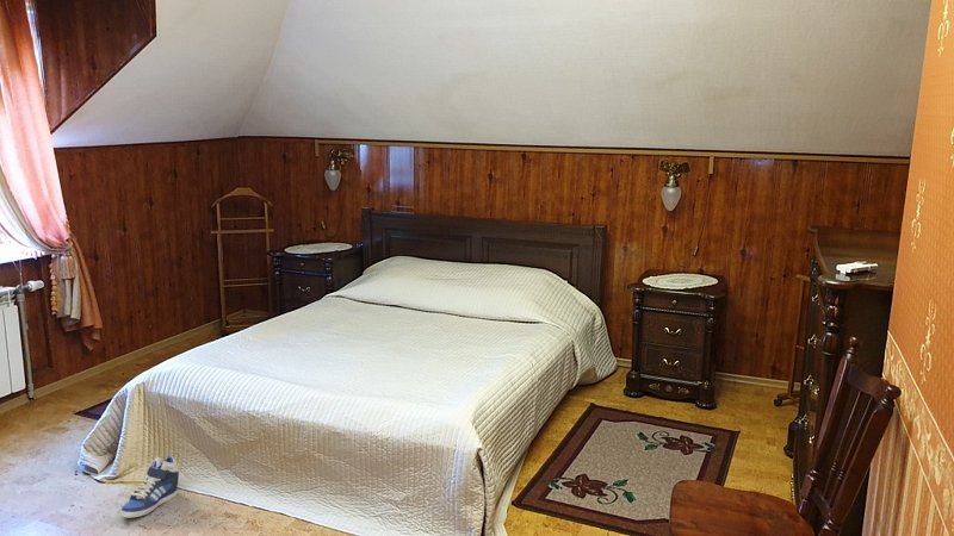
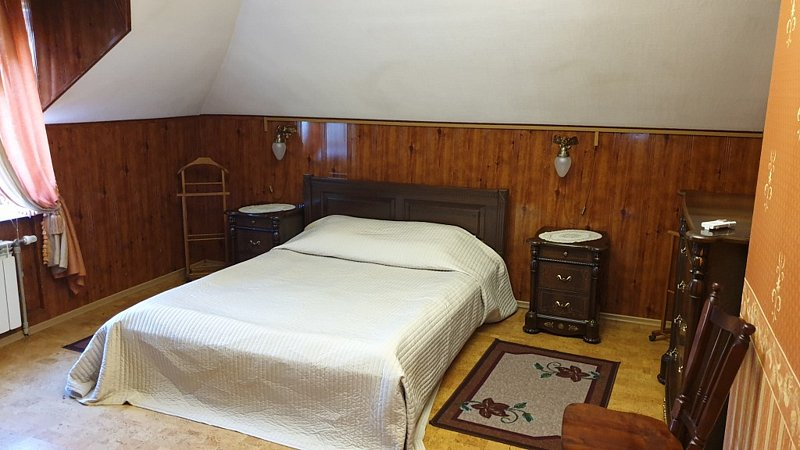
- sneaker (149, 481)
